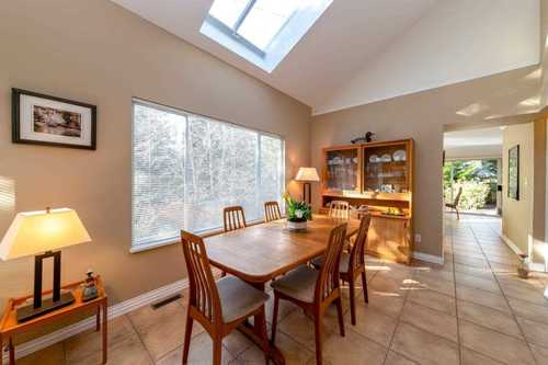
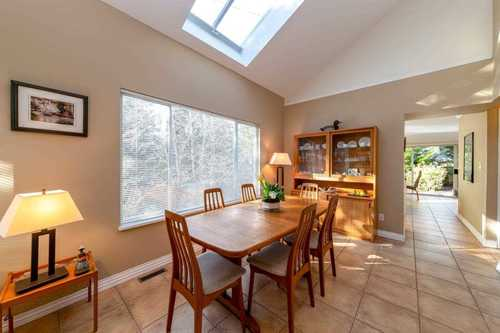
- decorative plant (520, 263)
